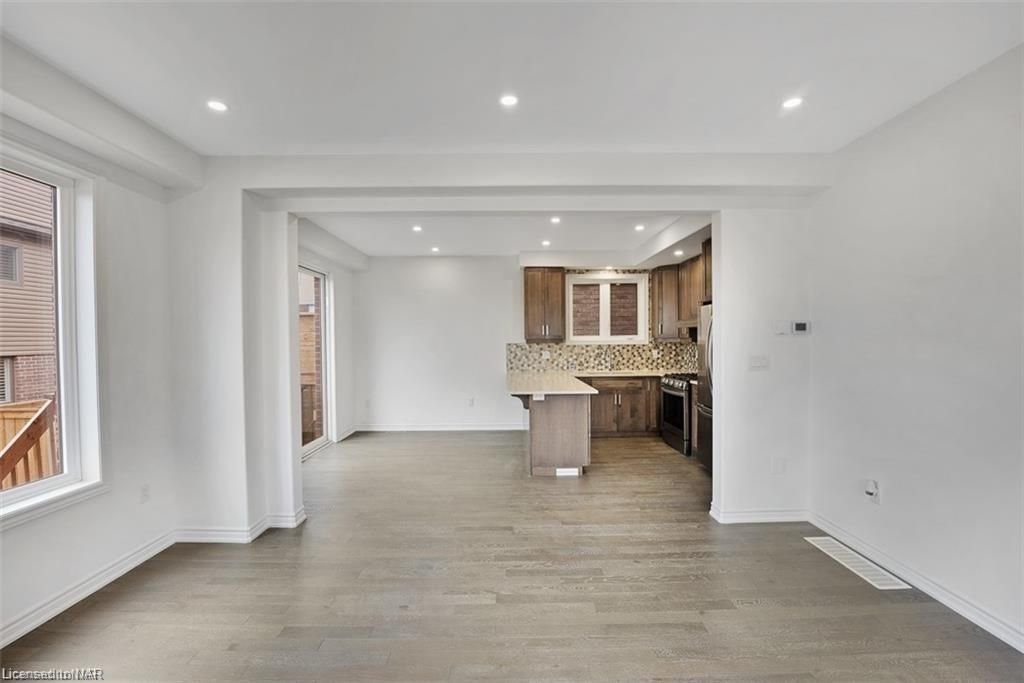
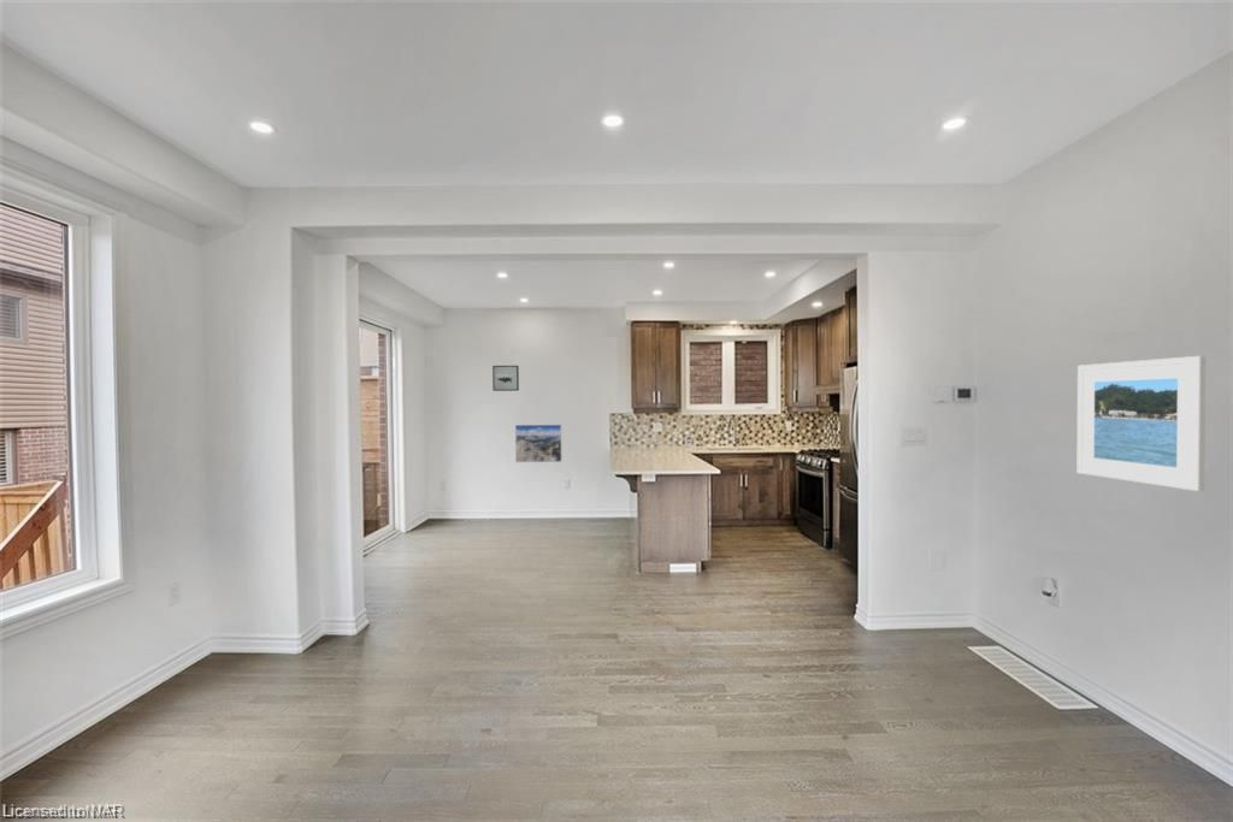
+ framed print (1133, 421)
+ wall art (506, 378)
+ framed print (538, 443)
